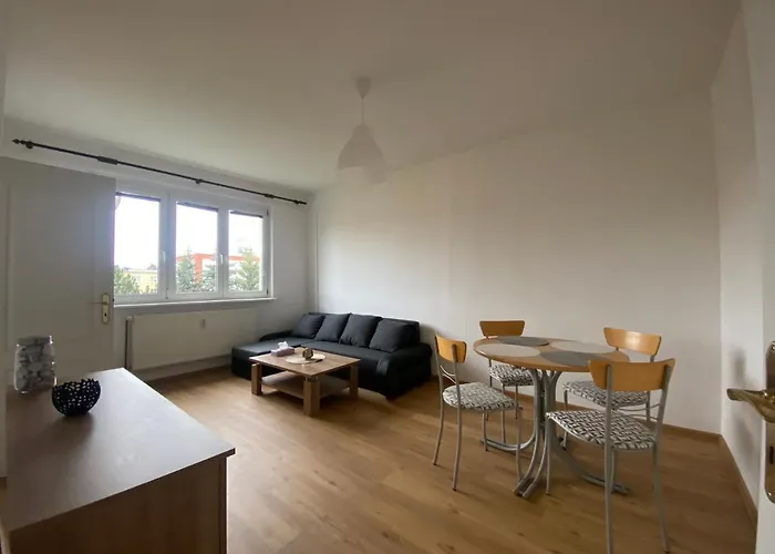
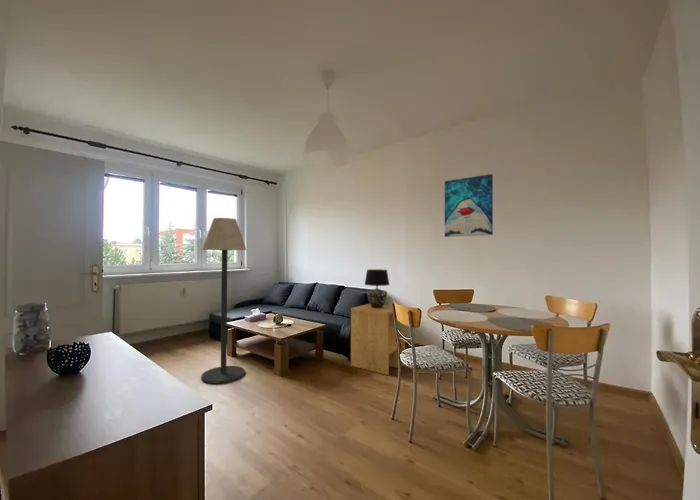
+ floor lamp (224, 296)
+ wall art (467, 207)
+ table lamp (376, 288)
+ side table (378, 336)
